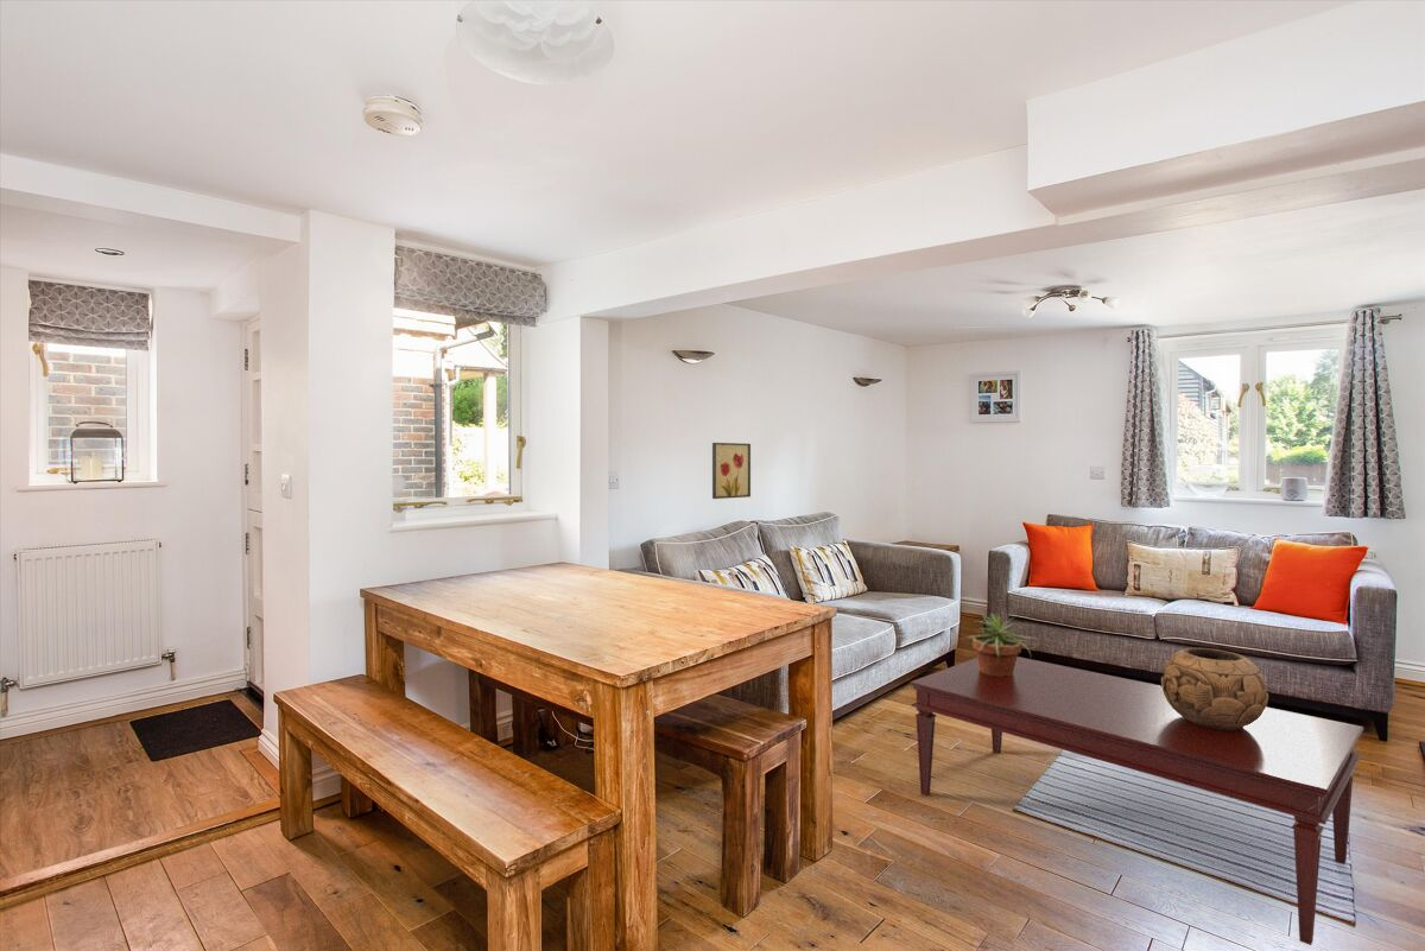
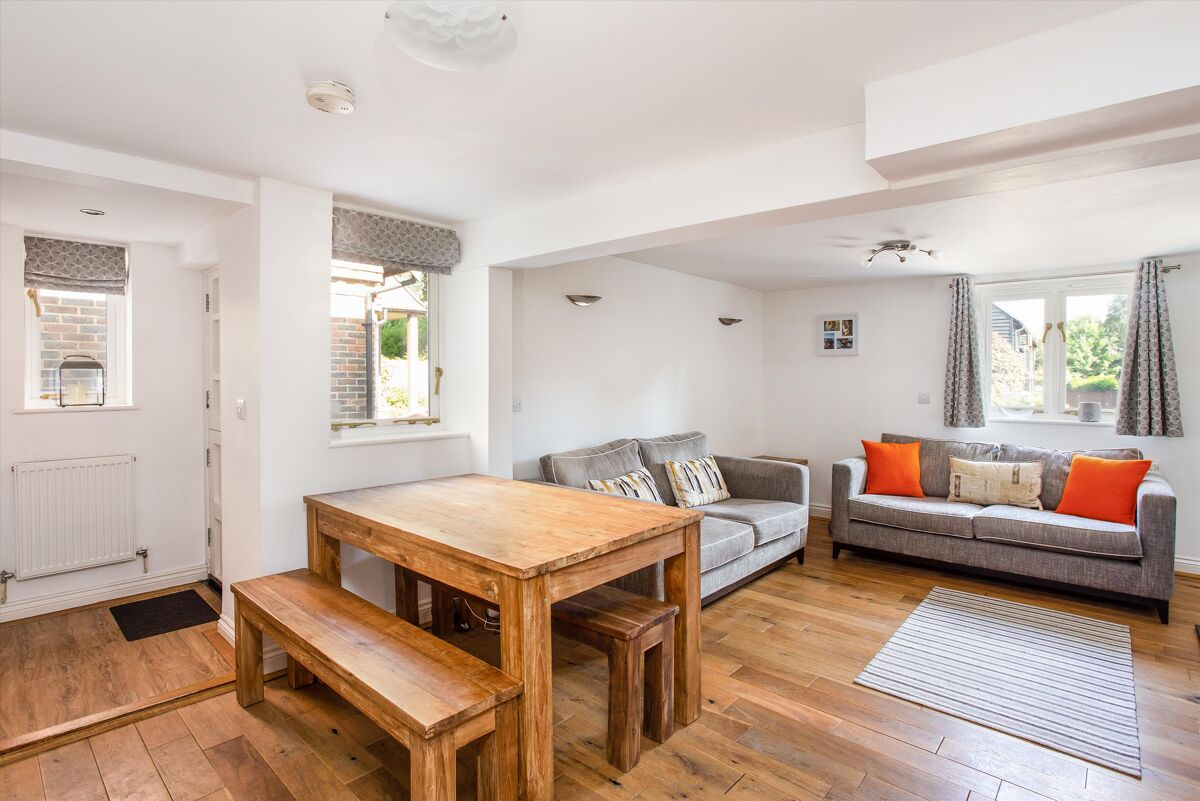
- wall art (730, 470)
- decorative bowl (1212, 686)
- coffee table (1114, 763)
- potted plant (996, 642)
